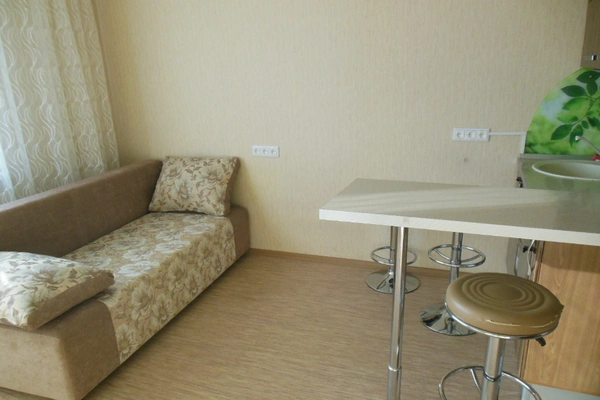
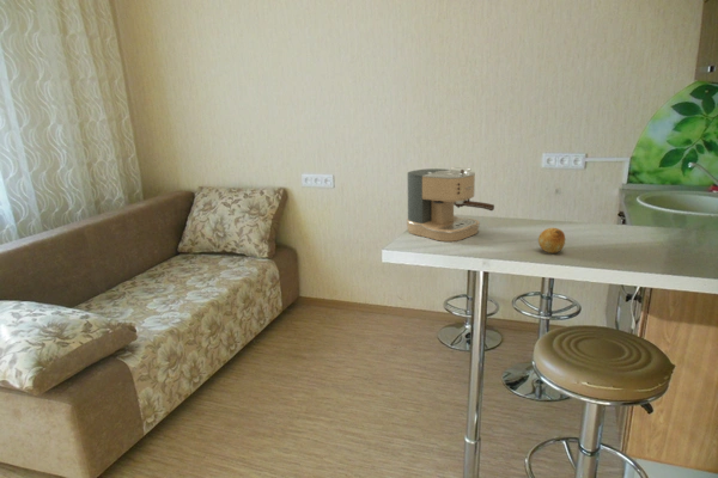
+ coffee maker (449, 201)
+ fruit (552, 240)
